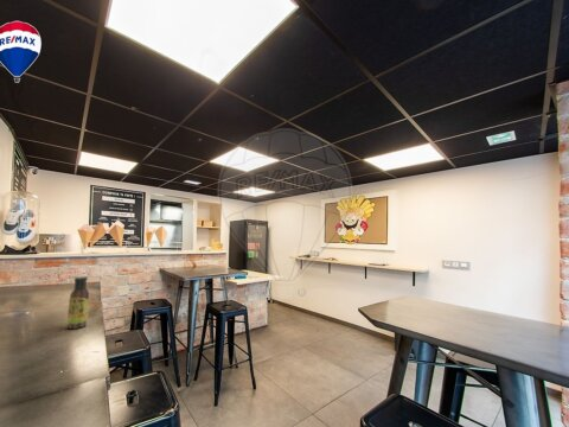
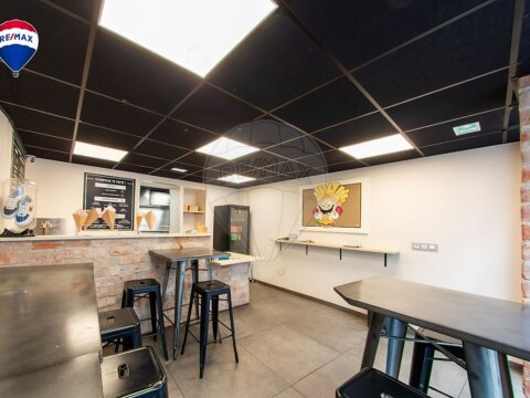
- sauce bottle (78, 301)
